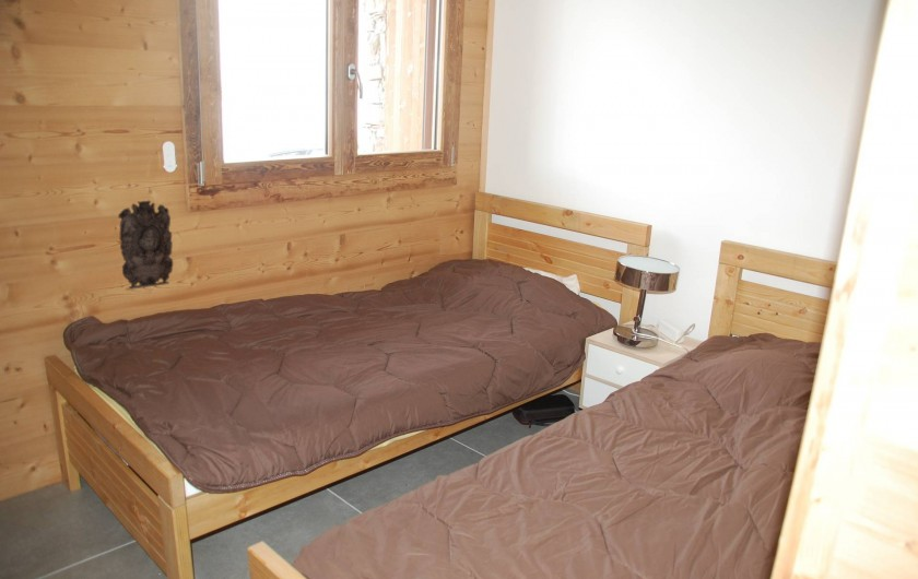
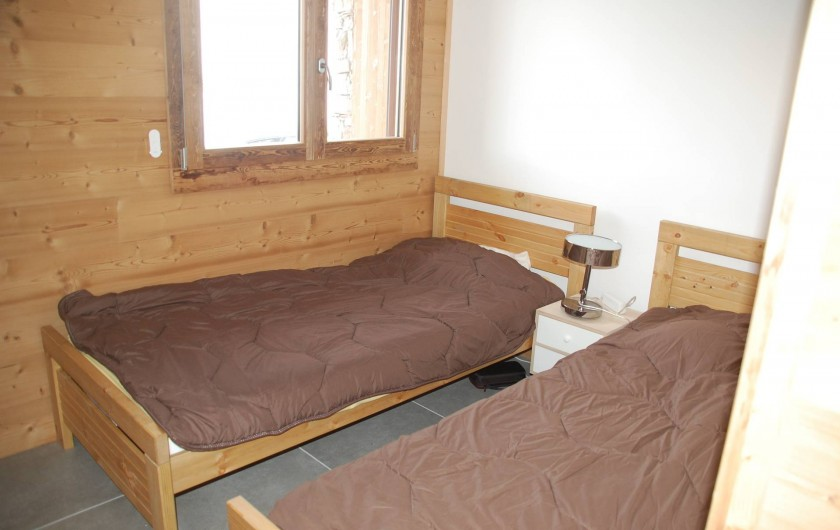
- wall ornament (149, 244)
